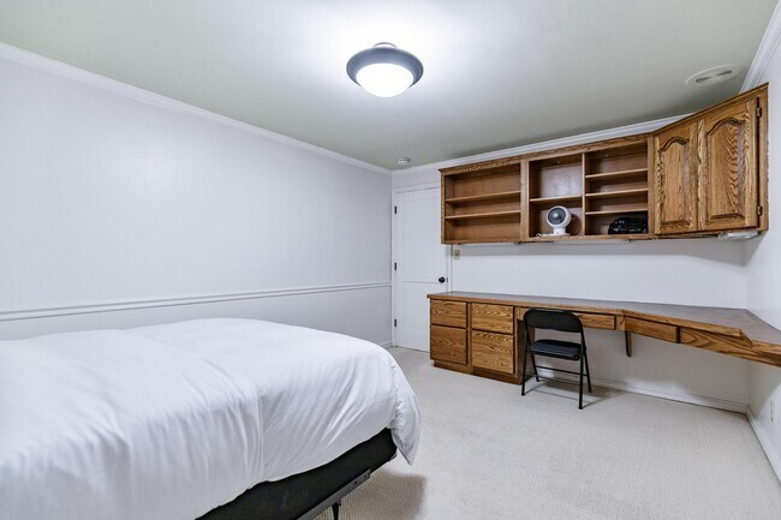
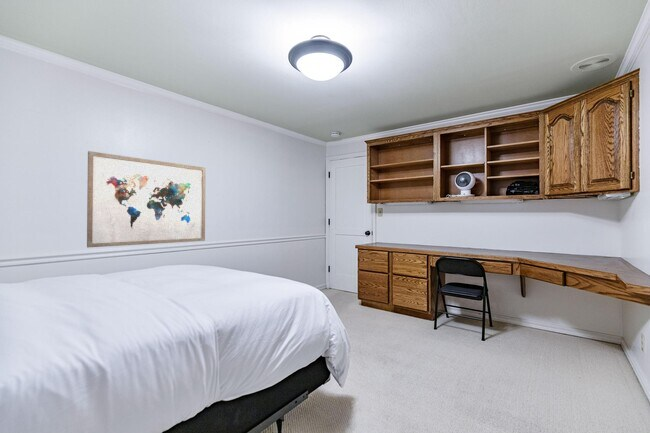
+ wall art (154, 202)
